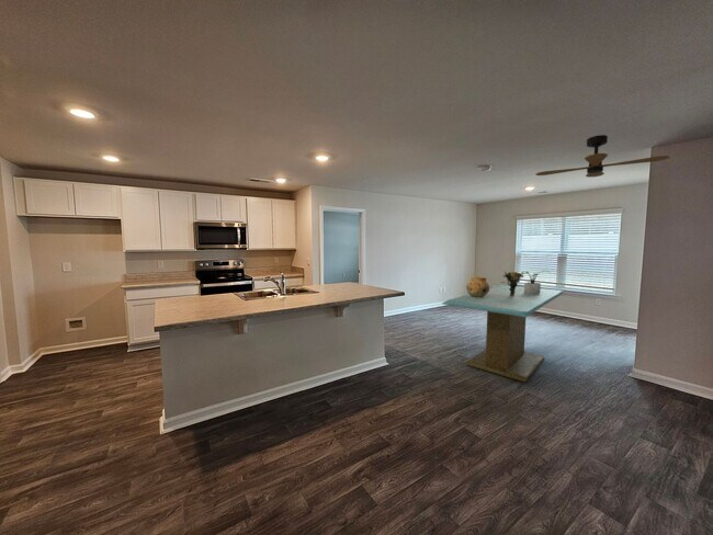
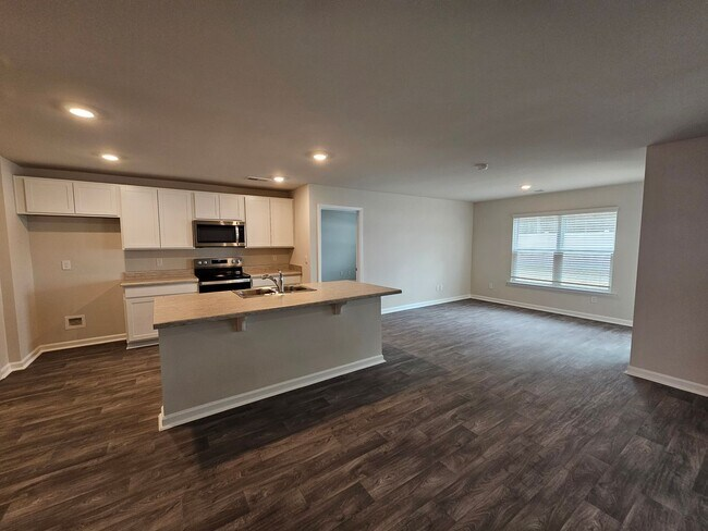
- ceiling fan (596, 155)
- bouquet (511, 283)
- potted plant (533, 282)
- dining table (507, 328)
- ceramic pot (477, 286)
